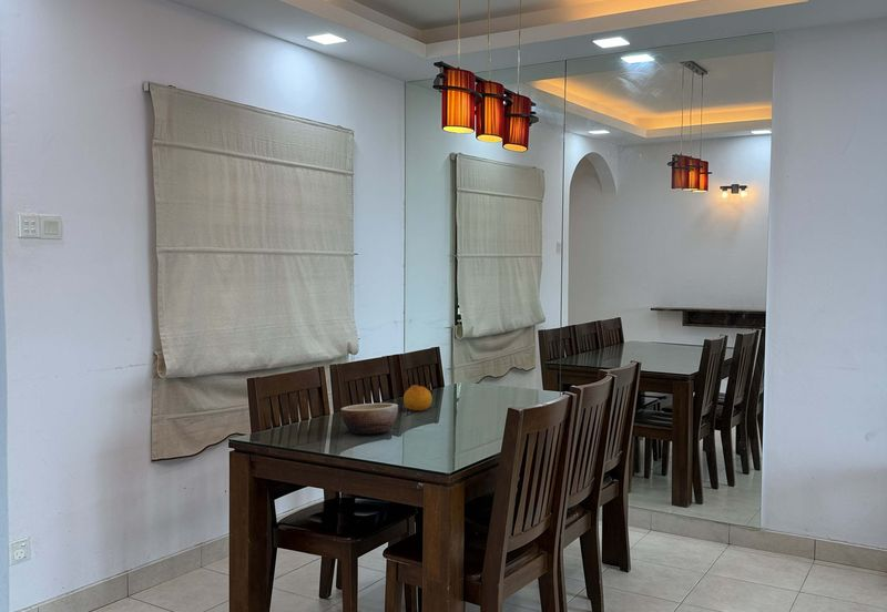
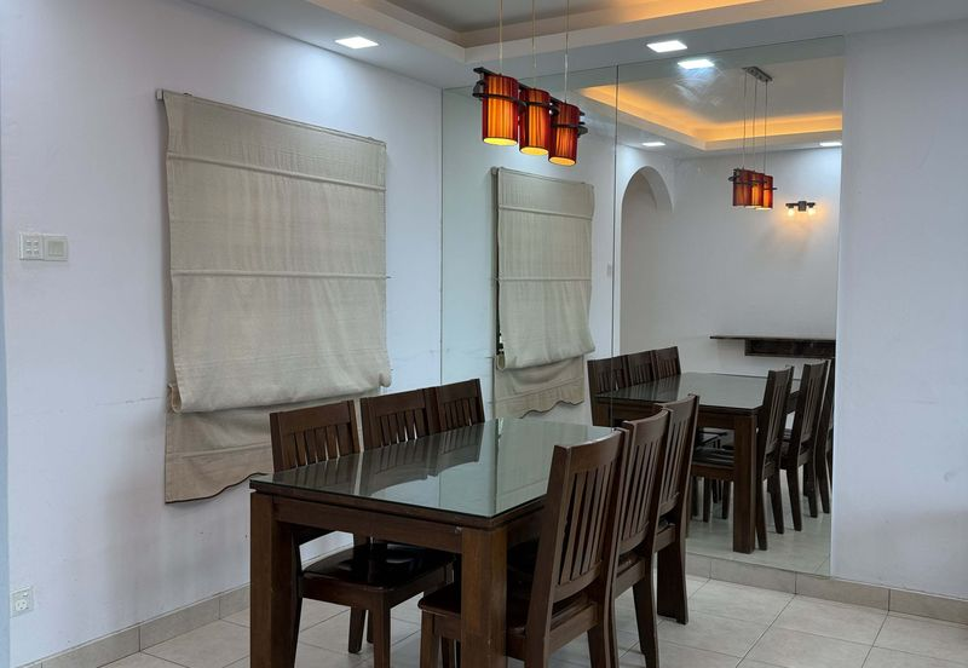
- bowl (369, 417)
- fruit (417, 397)
